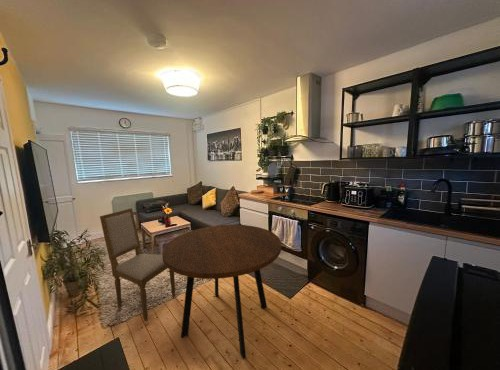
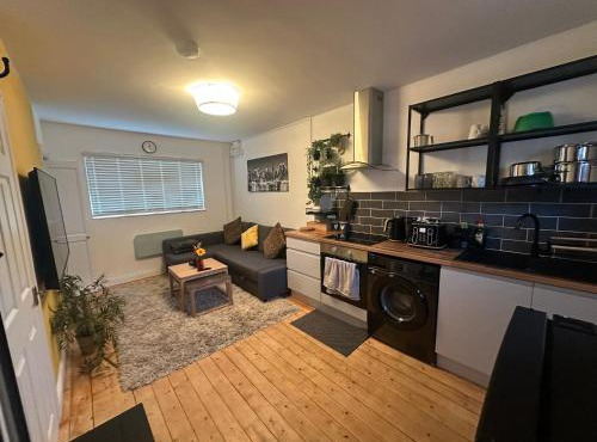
- dining chair (139, 258)
- dining table (225, 277)
